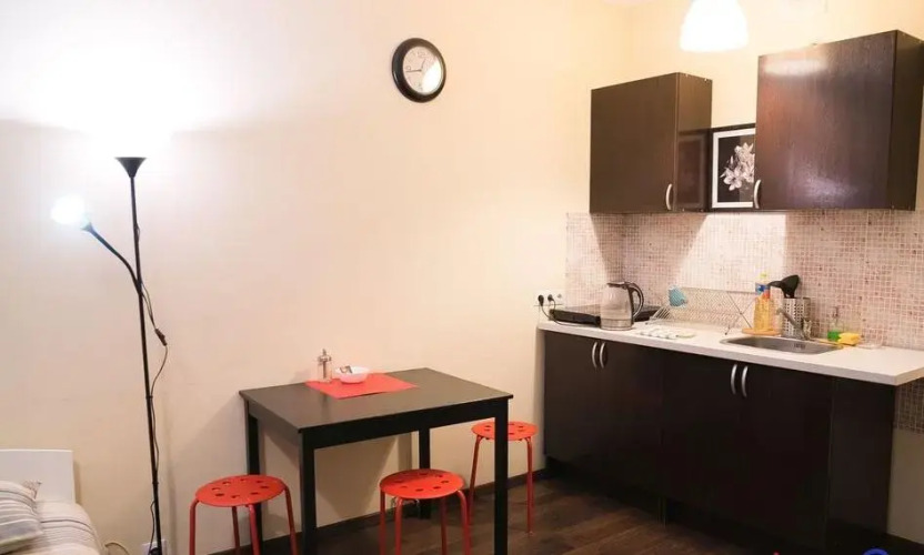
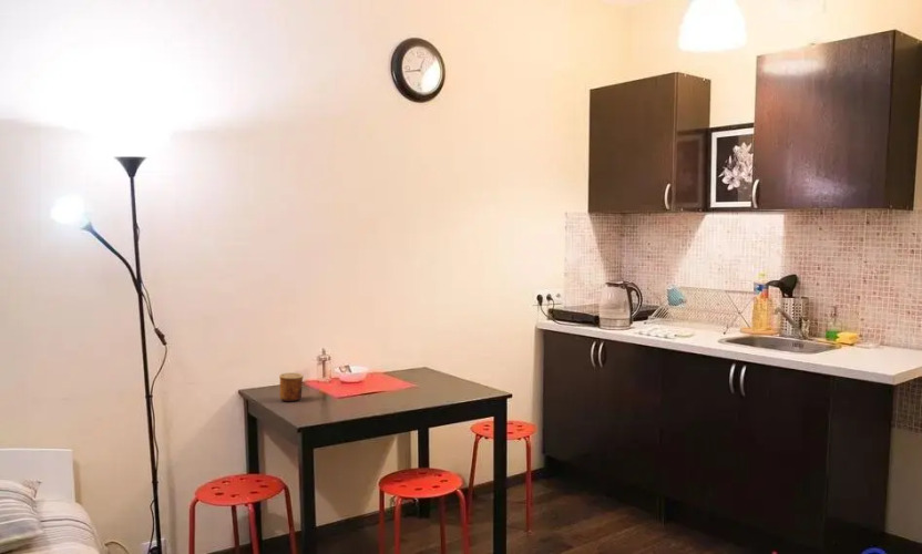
+ cup (291, 387)
